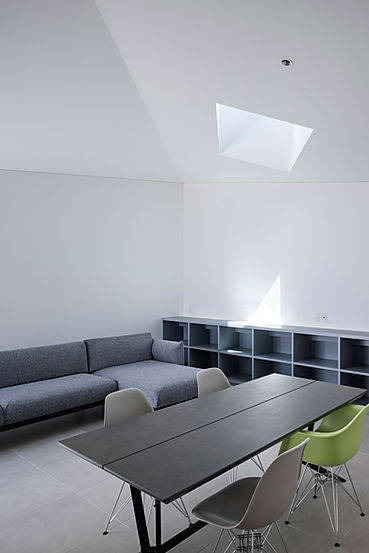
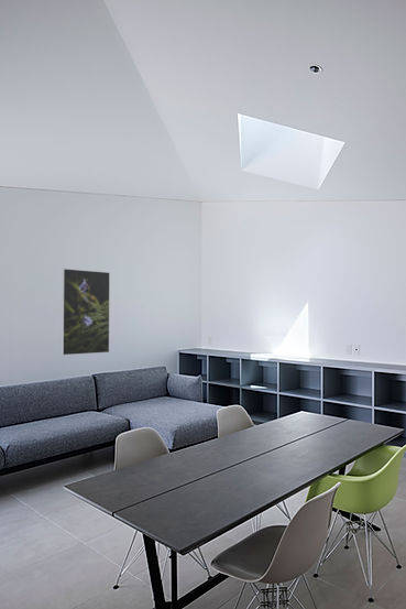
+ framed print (86, 312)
